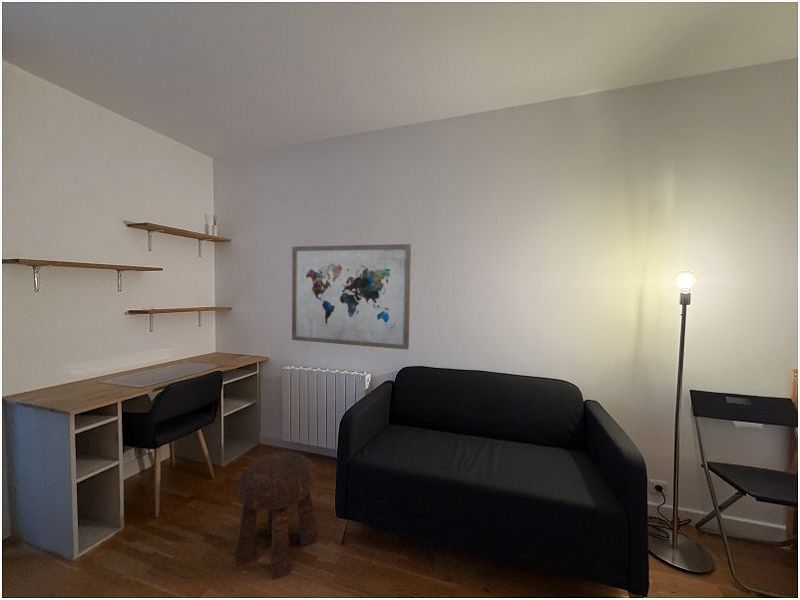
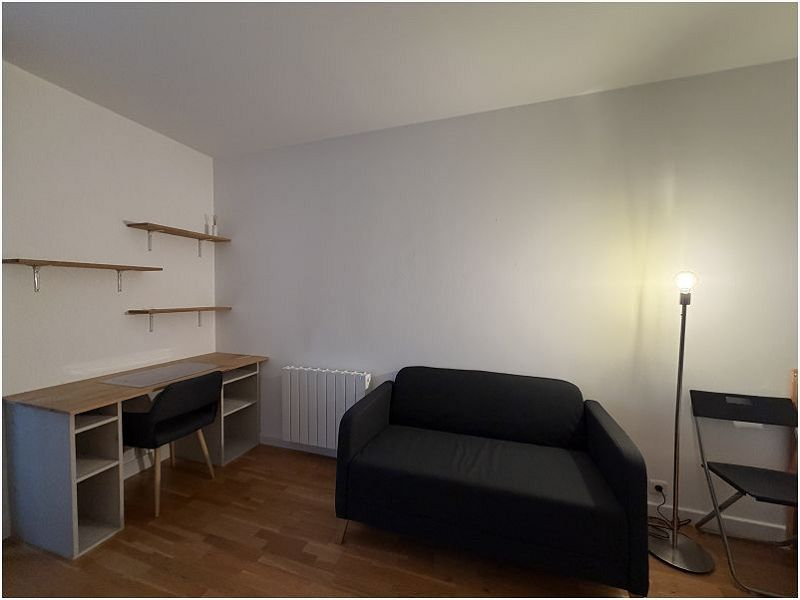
- wall art (347, 295)
- stool (277, 506)
